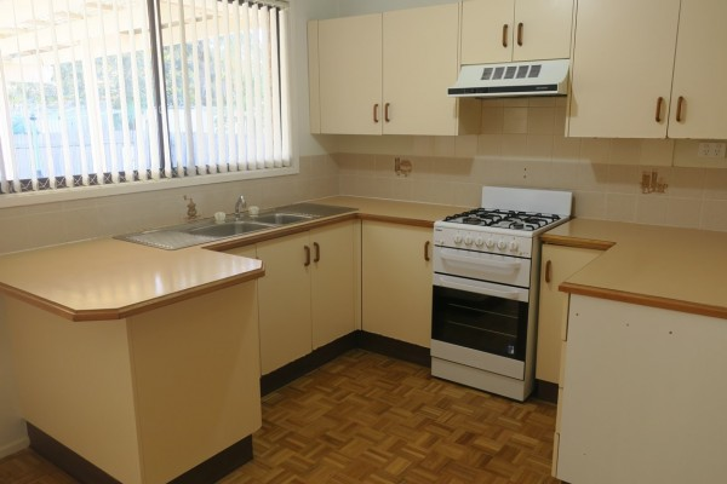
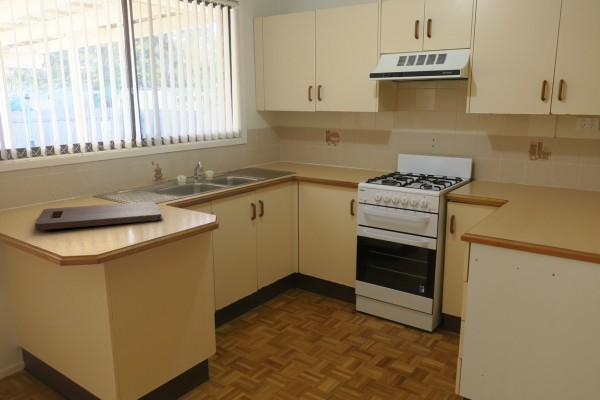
+ cutting board (101, 214)
